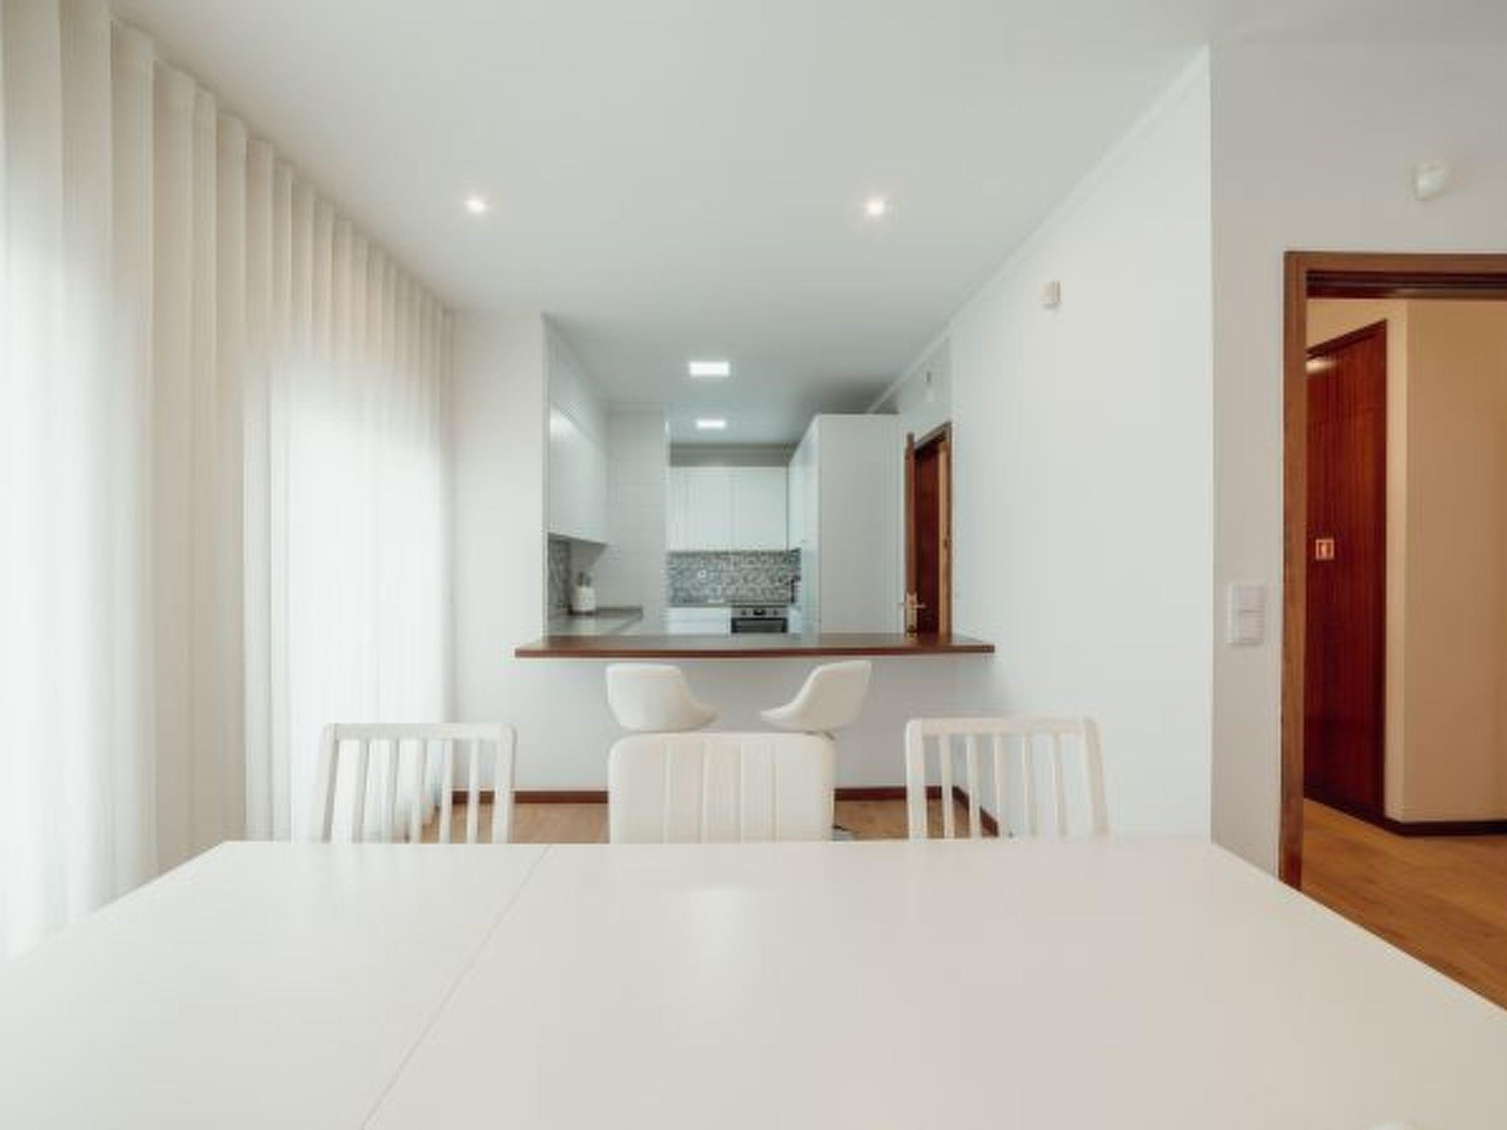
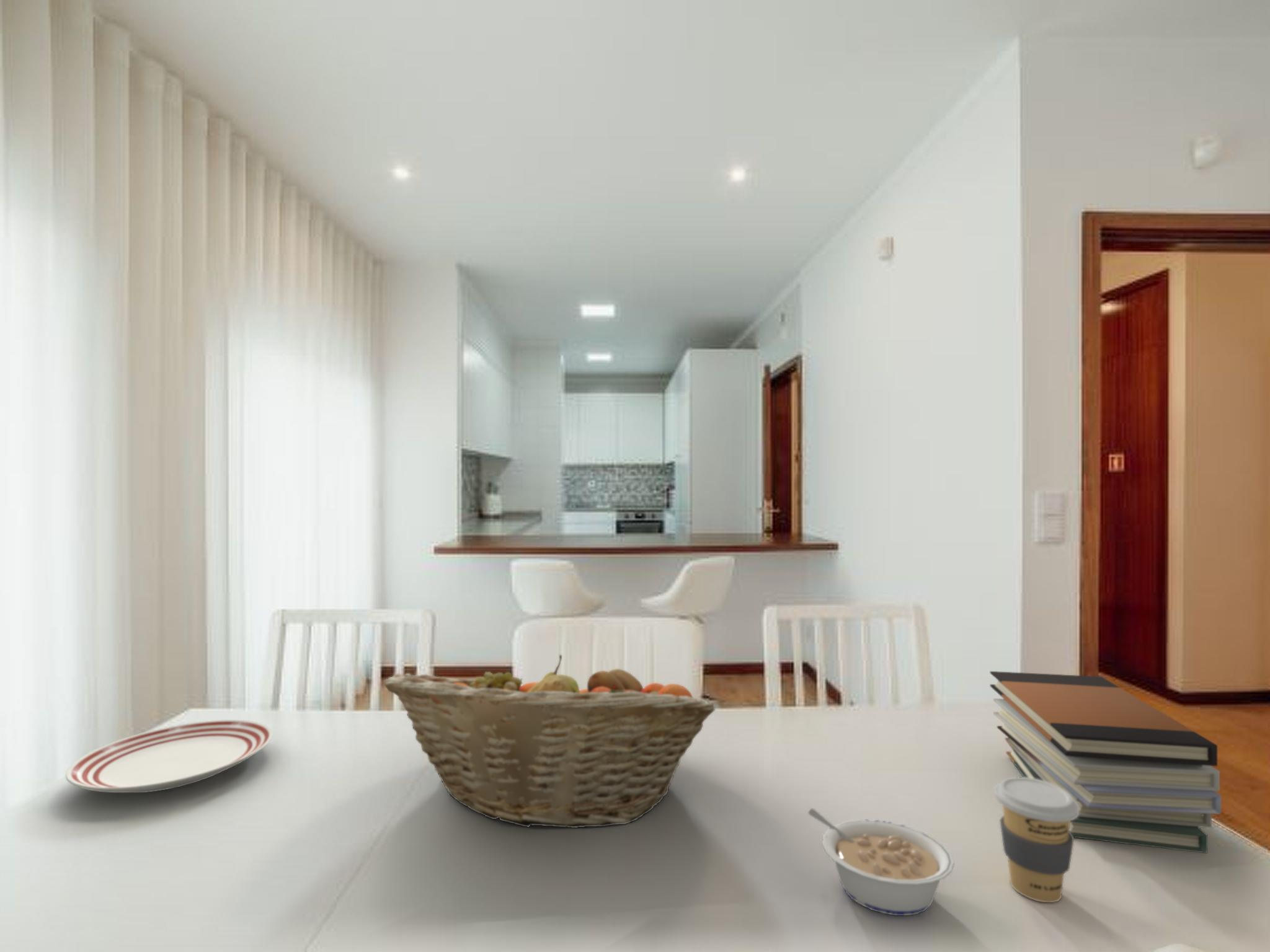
+ legume (881, 865)
+ fruit basket (550, 718)
+ book stack (1090, 750)
+ dinner plate (177, 757)
+ coffee cup (1035, 839)
